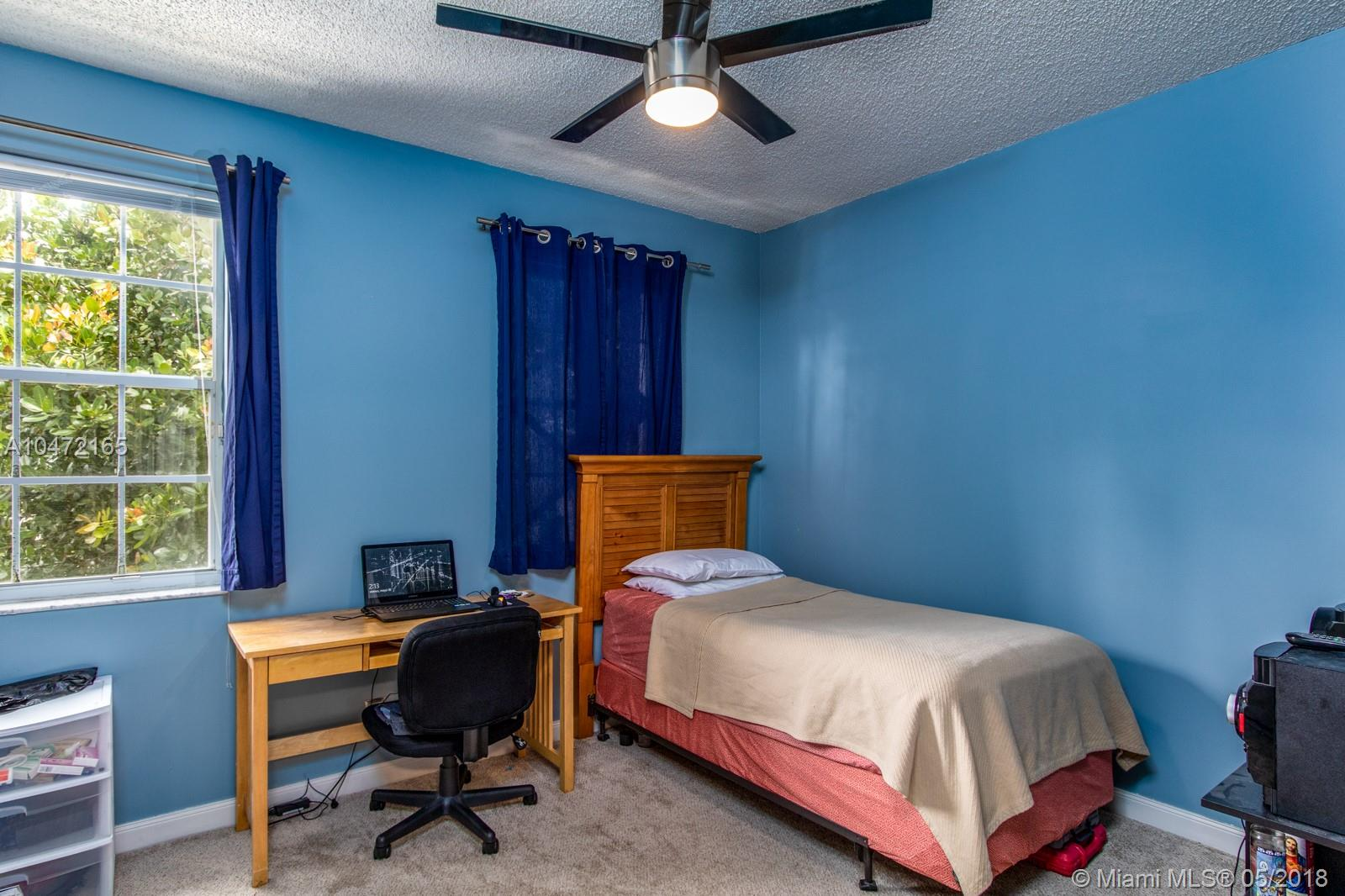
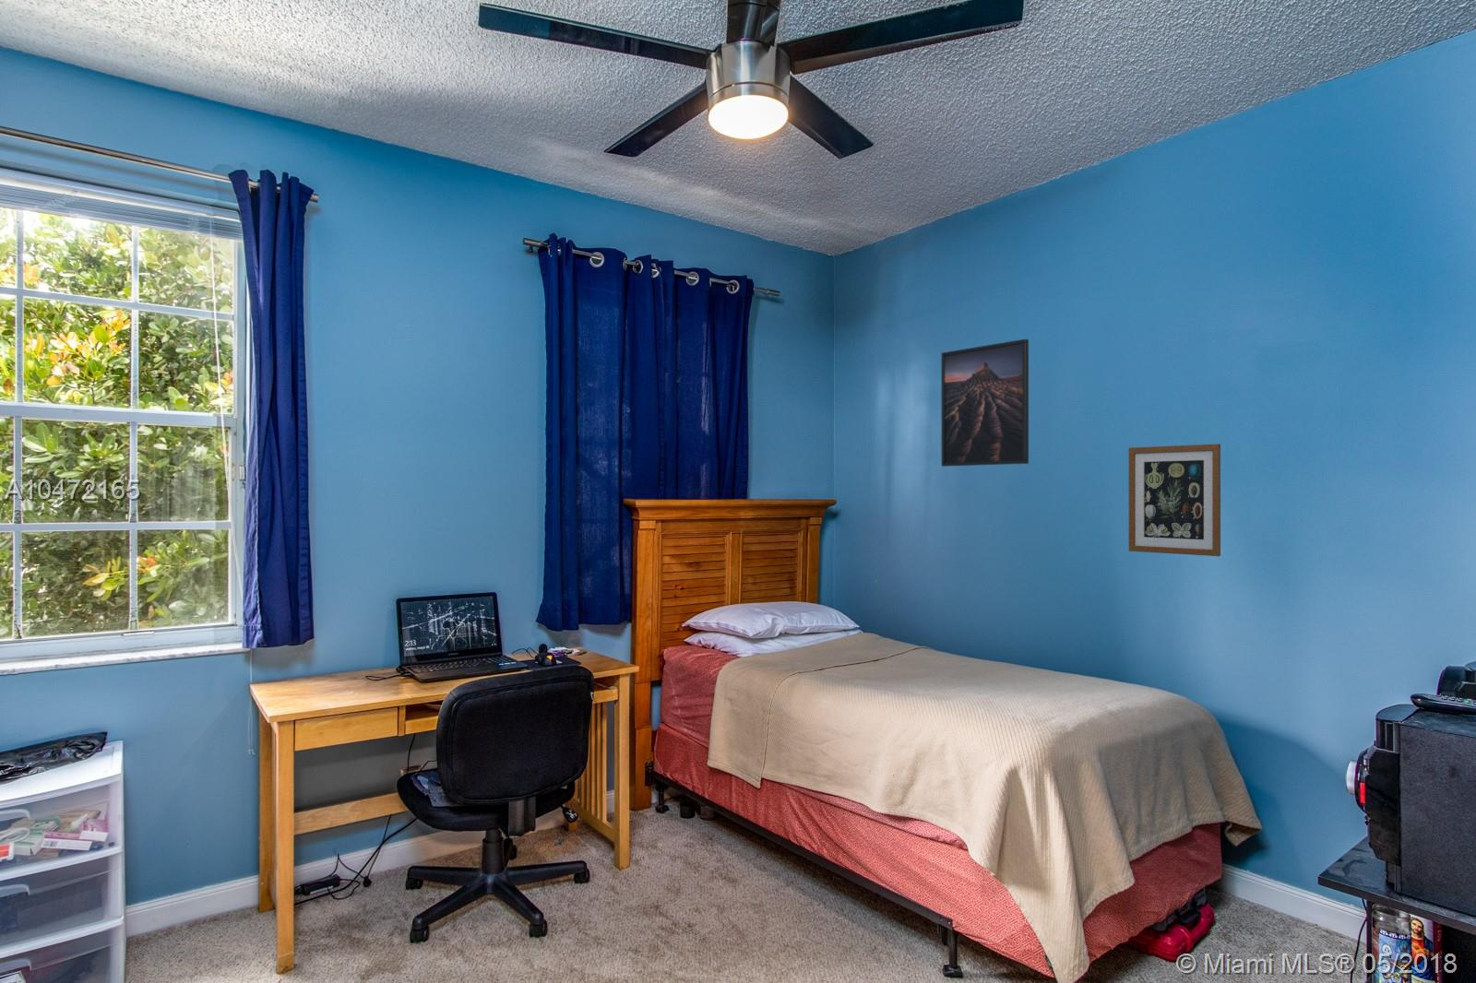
+ wall art (1172, 499)
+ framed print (982, 405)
